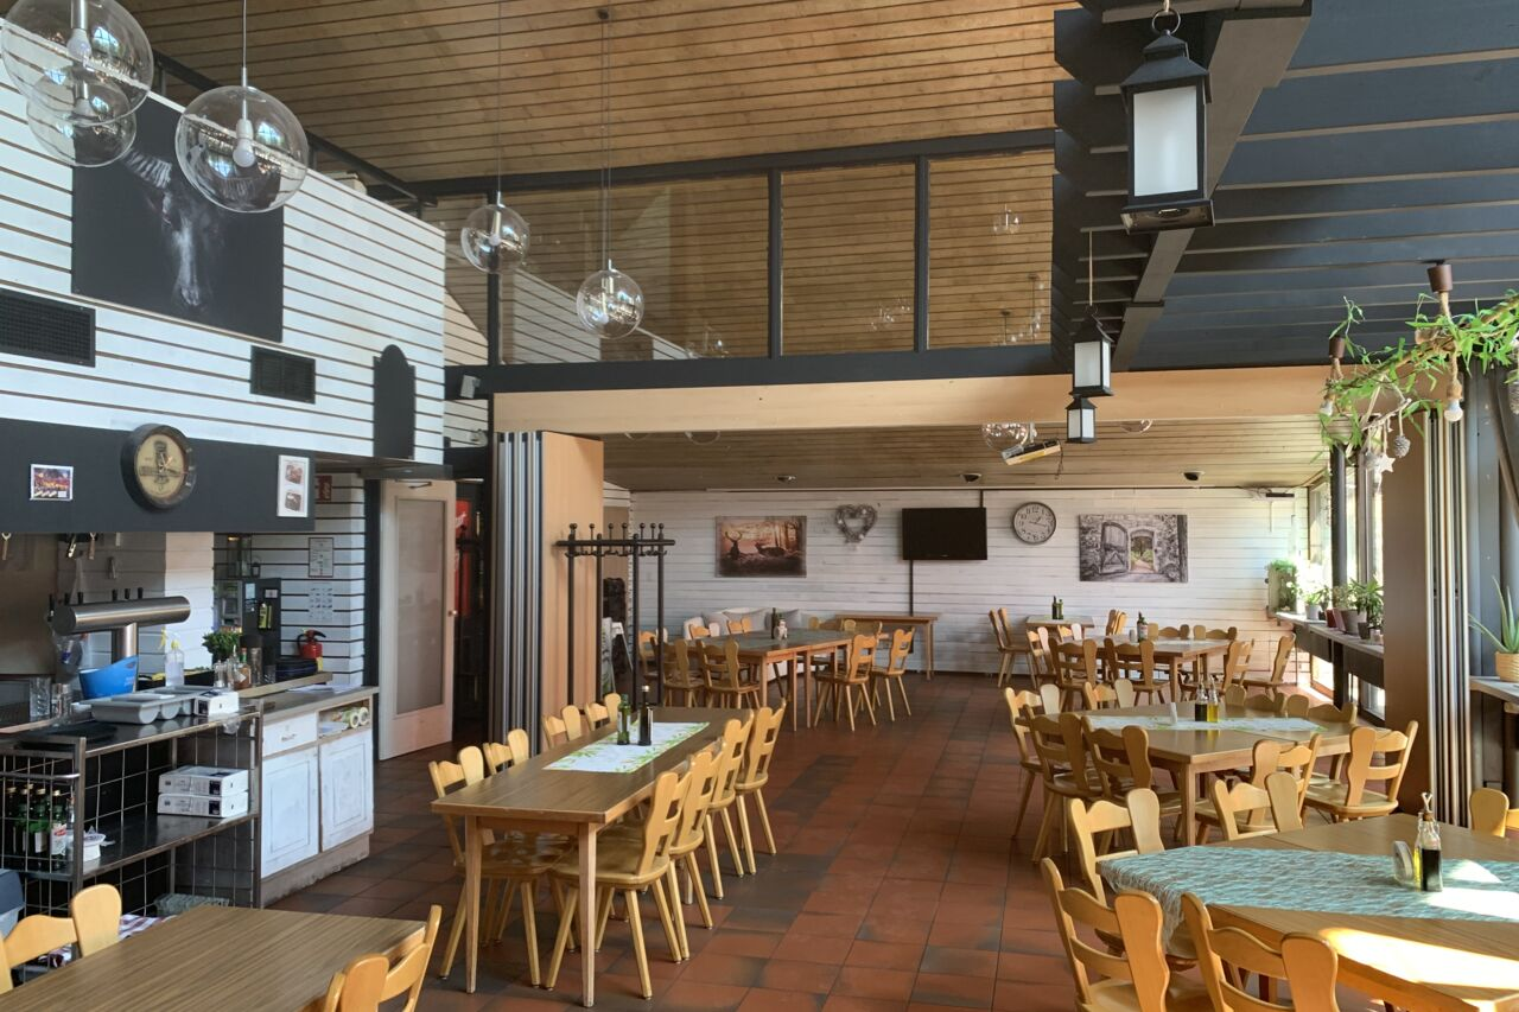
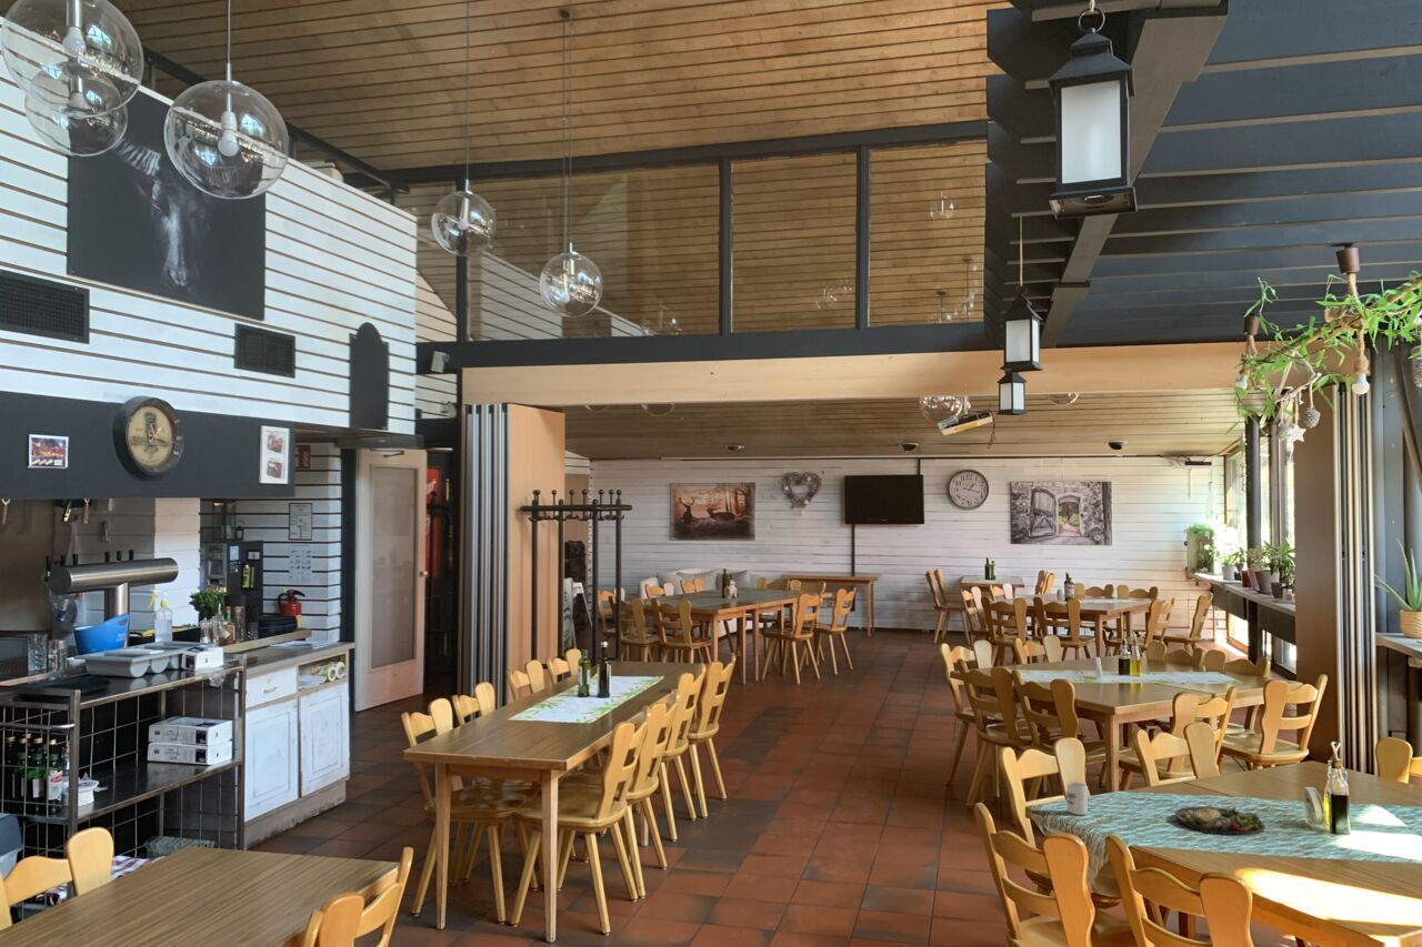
+ cup (1076, 798)
+ dinner plate (1219, 814)
